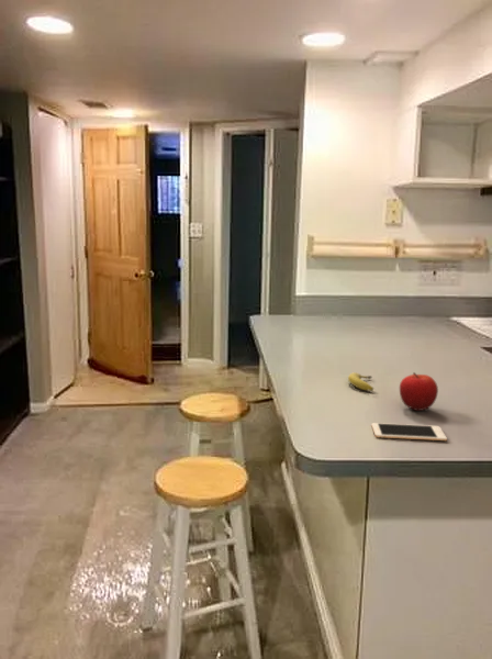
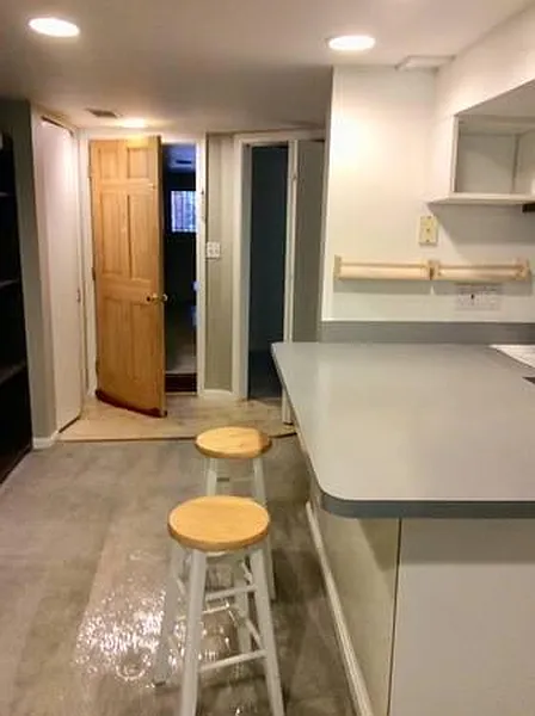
- fruit (418, 390)
- fruit (360, 379)
- cell phone (407, 432)
